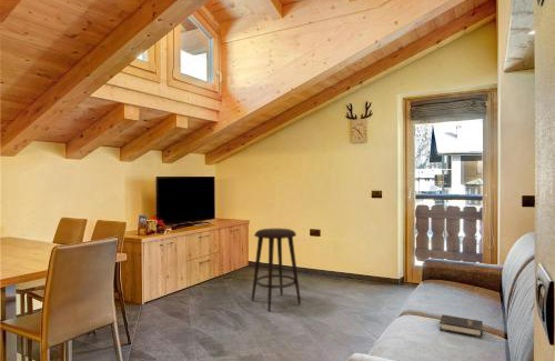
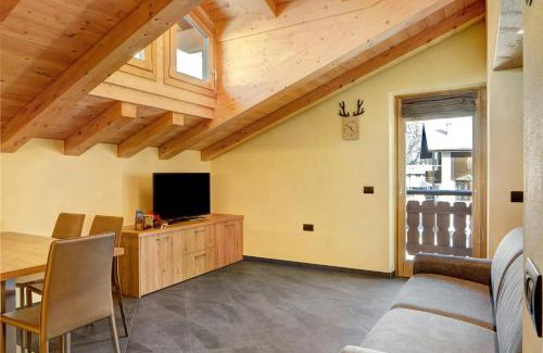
- stool (272, 267)
- hardback book (461, 324)
